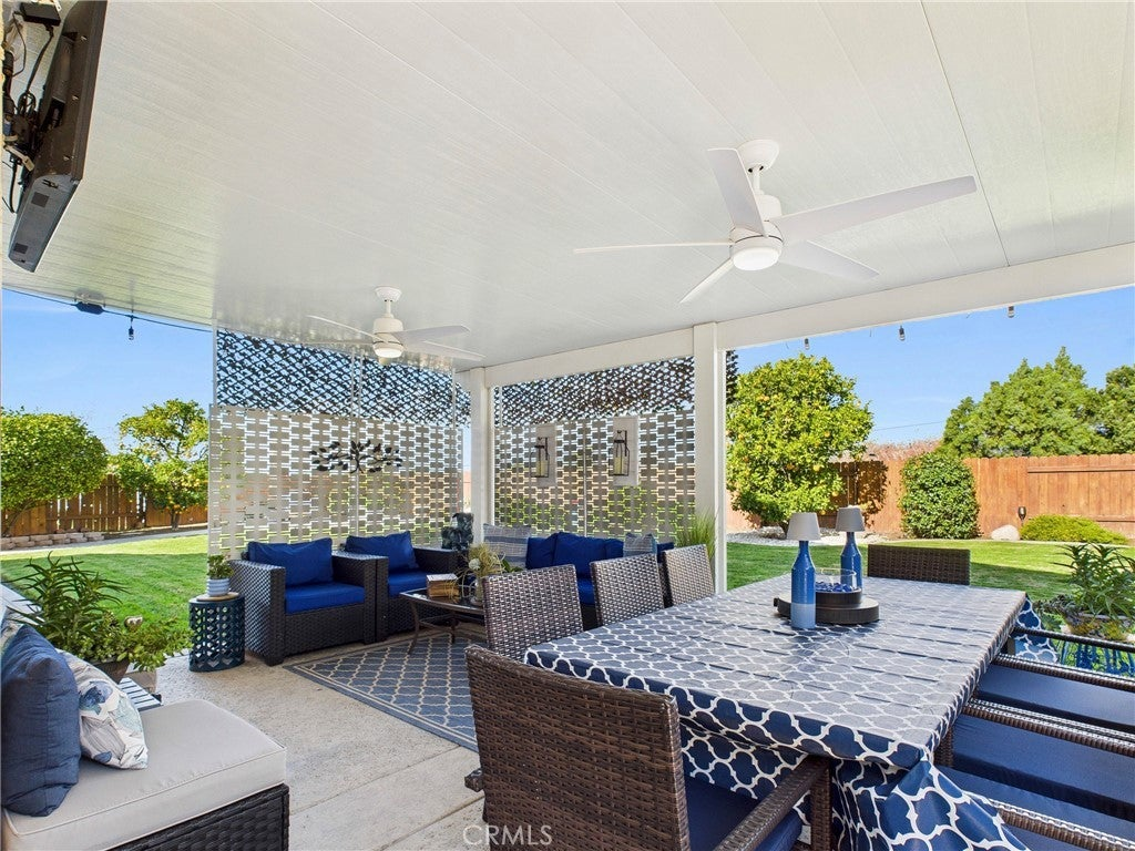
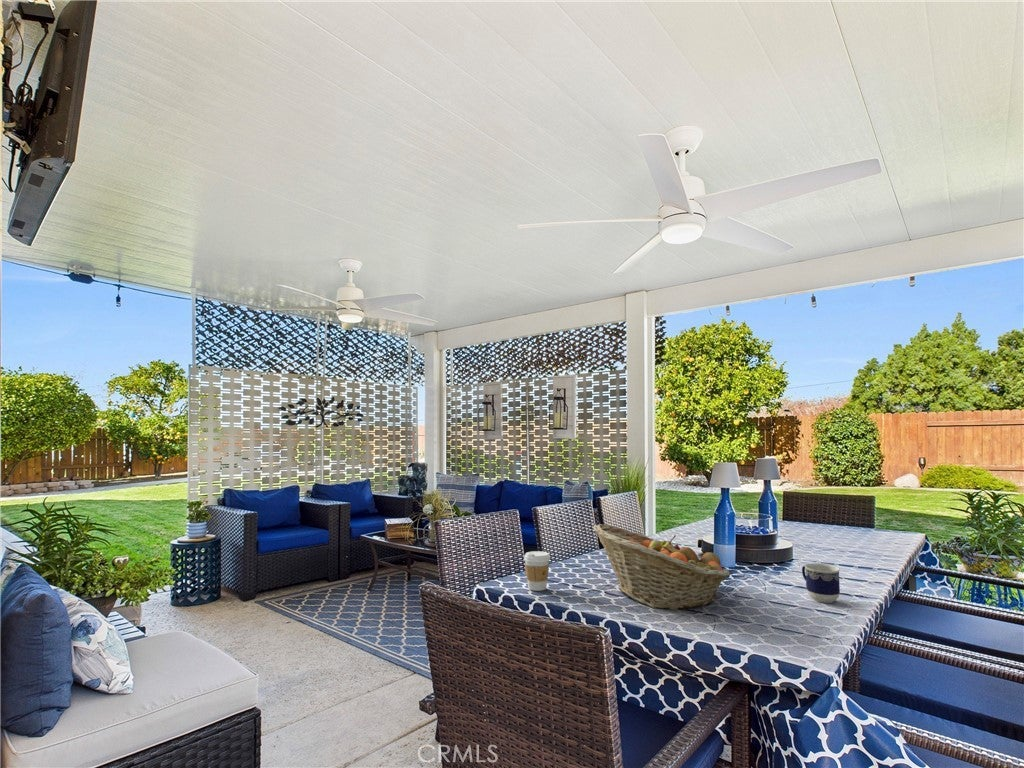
+ fruit basket (657, 560)
+ cup (818, 582)
+ coffee cup (537, 570)
